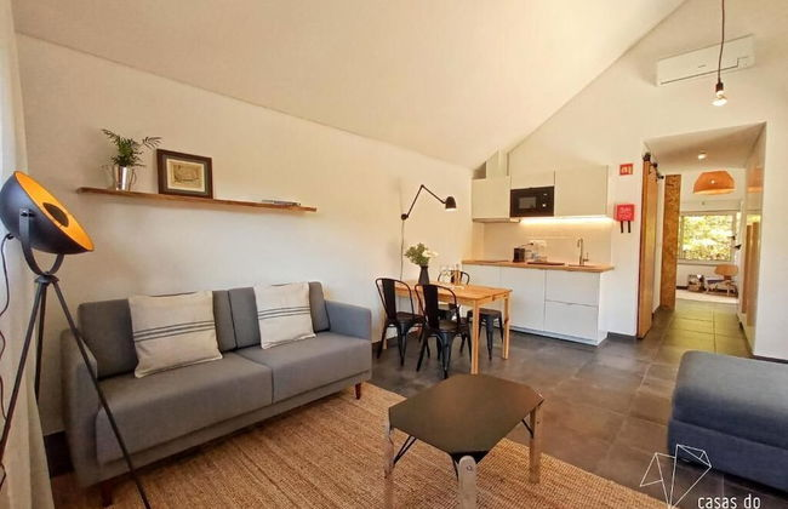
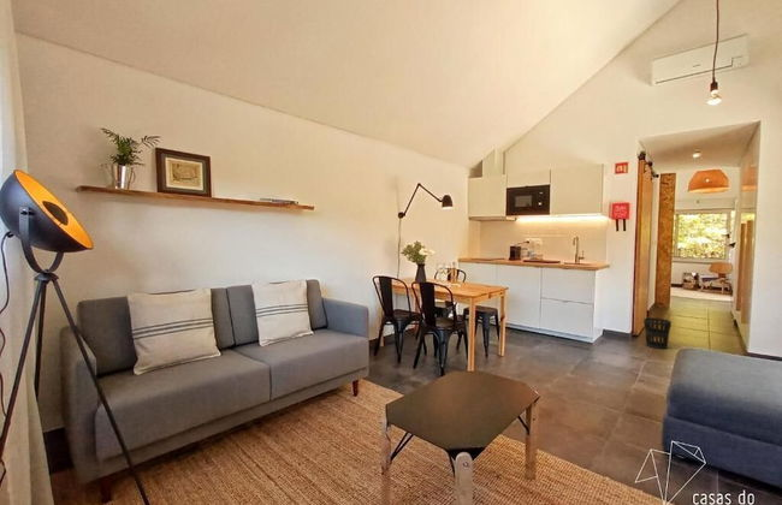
+ wastebasket (657, 333)
